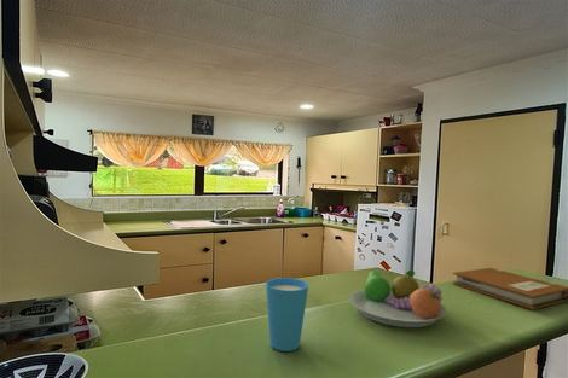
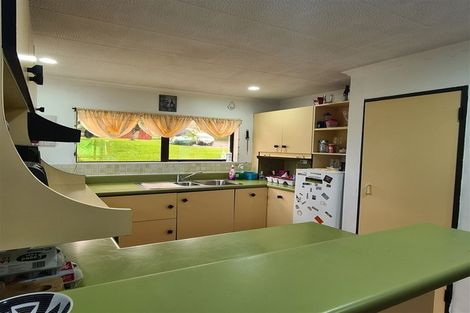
- notebook (511, 285)
- cup (285, 314)
- fruit bowl (395, 292)
